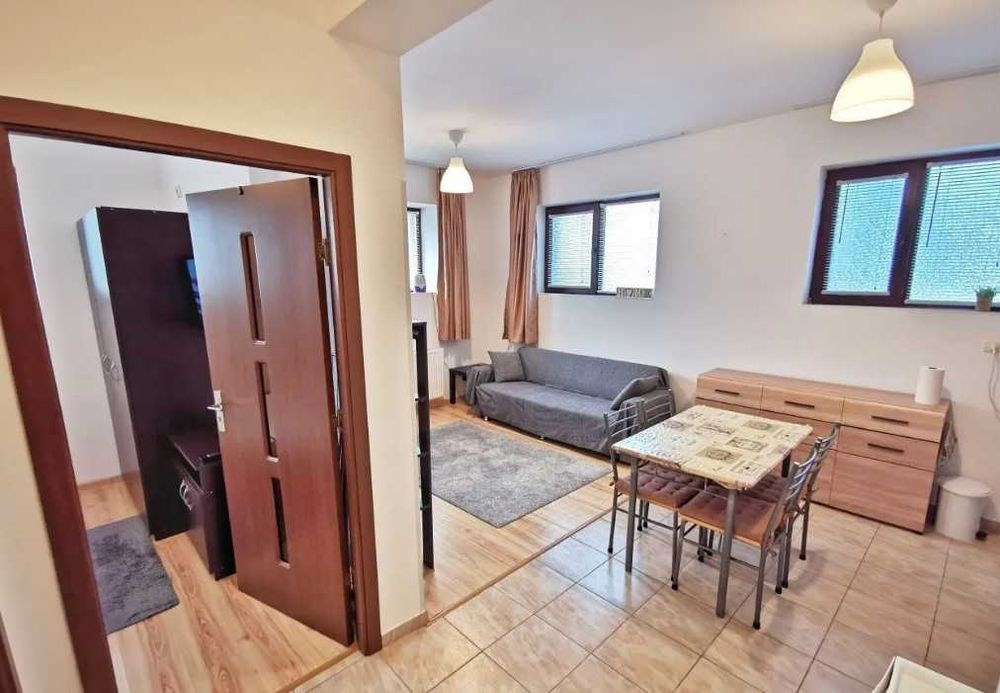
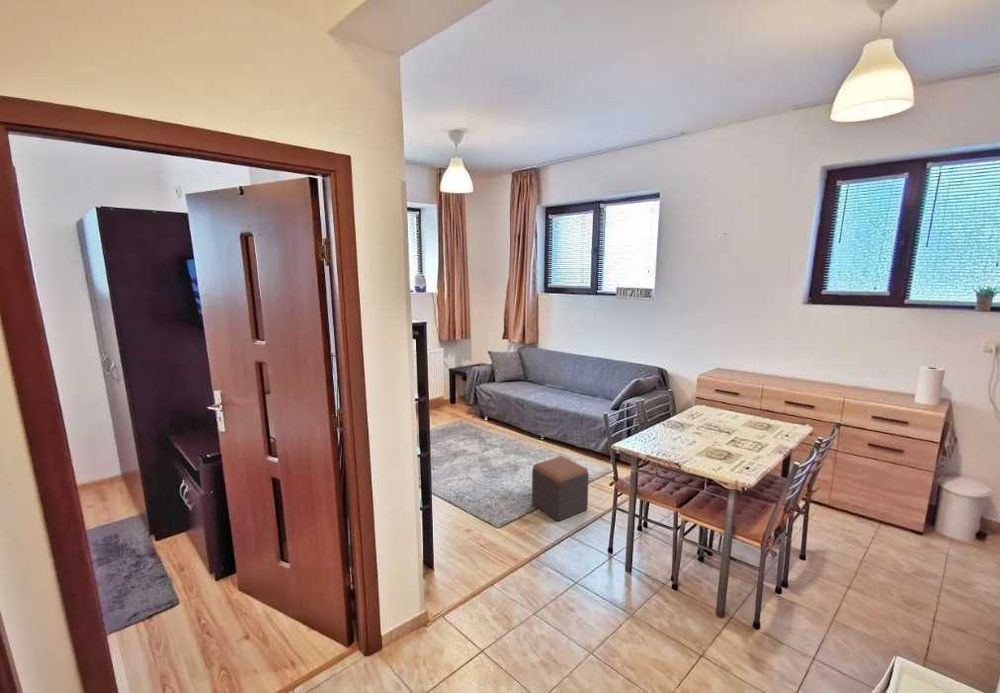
+ footstool (559, 486)
